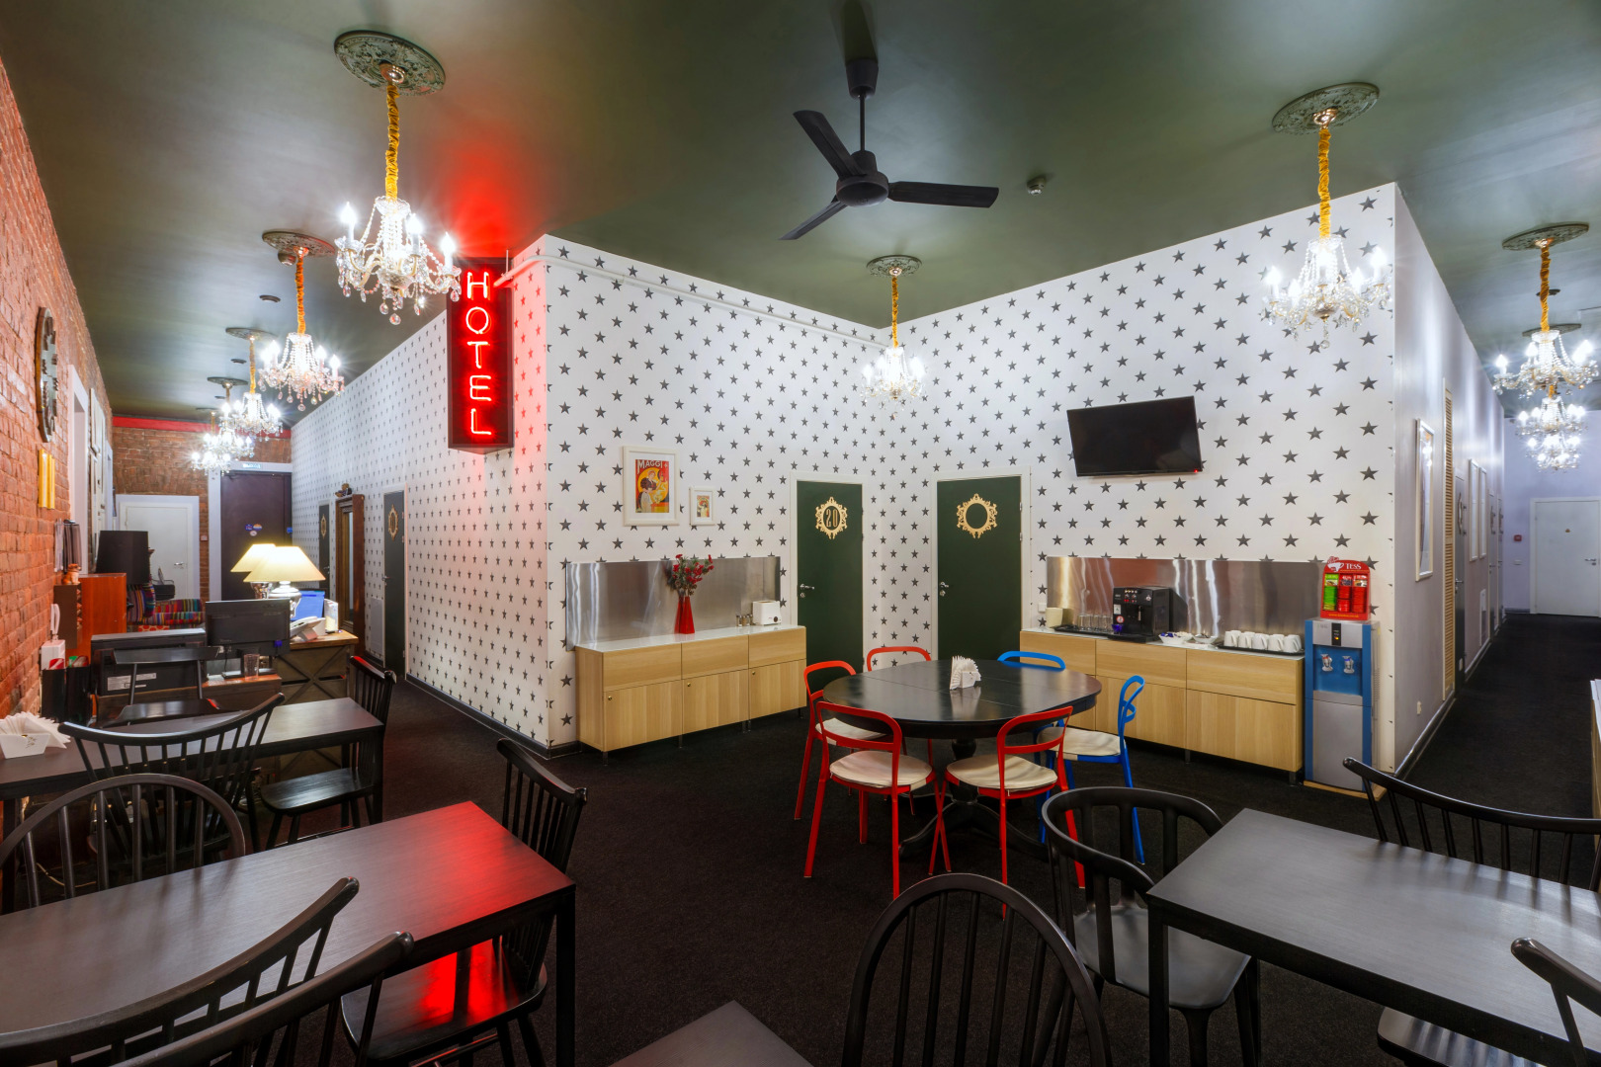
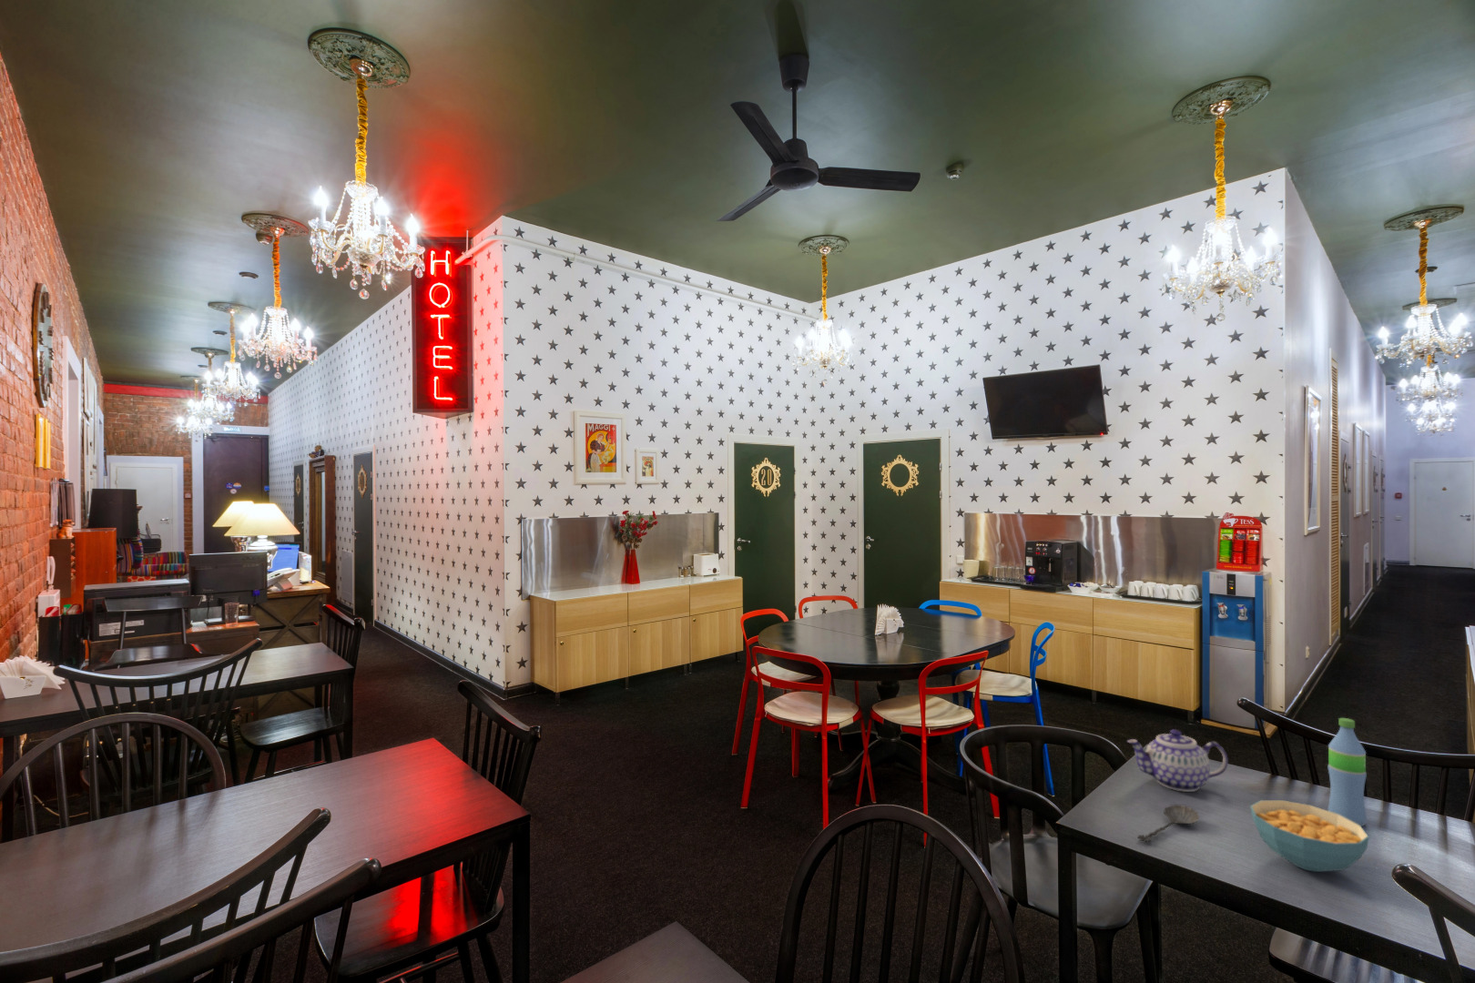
+ water bottle (1347, 770)
+ spoon (1167, 825)
+ teapot (1176, 756)
+ cereal bowl (1307, 841)
